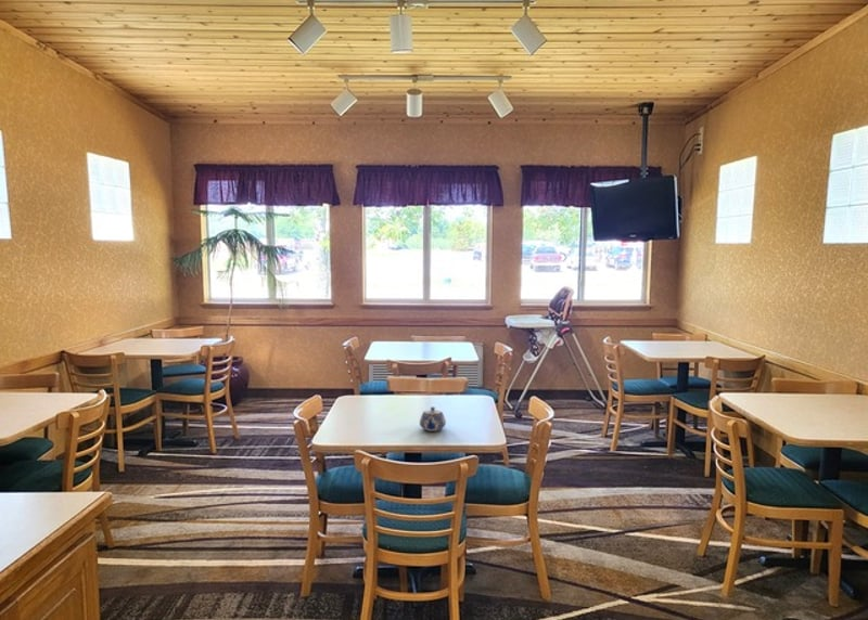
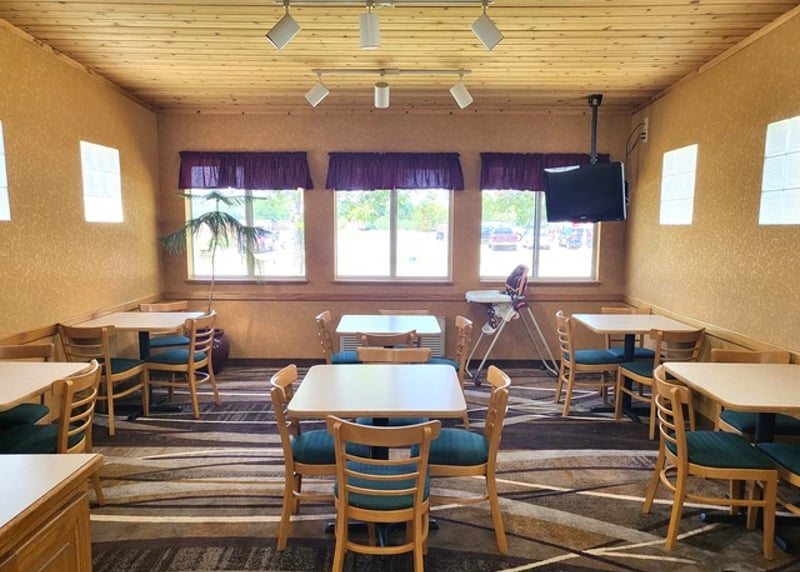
- teapot (432, 418)
